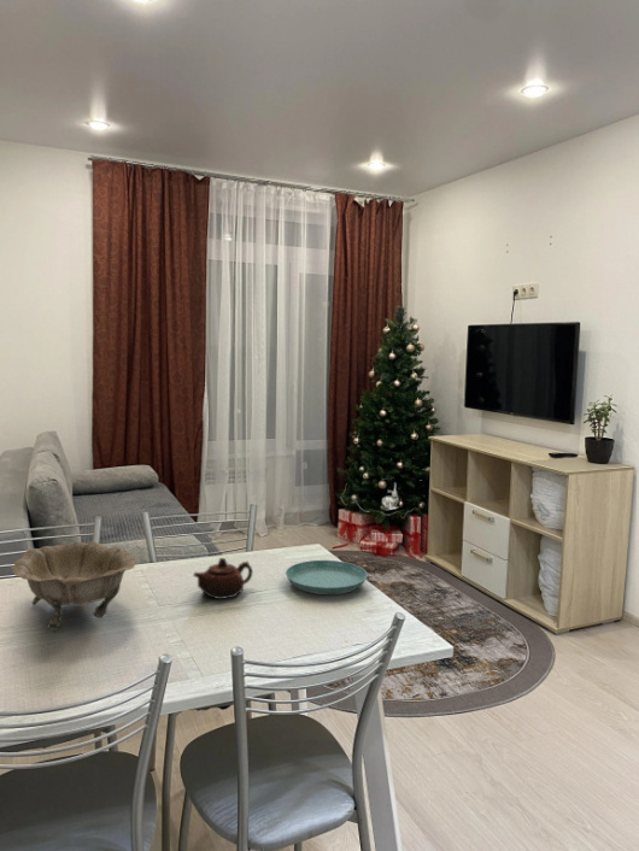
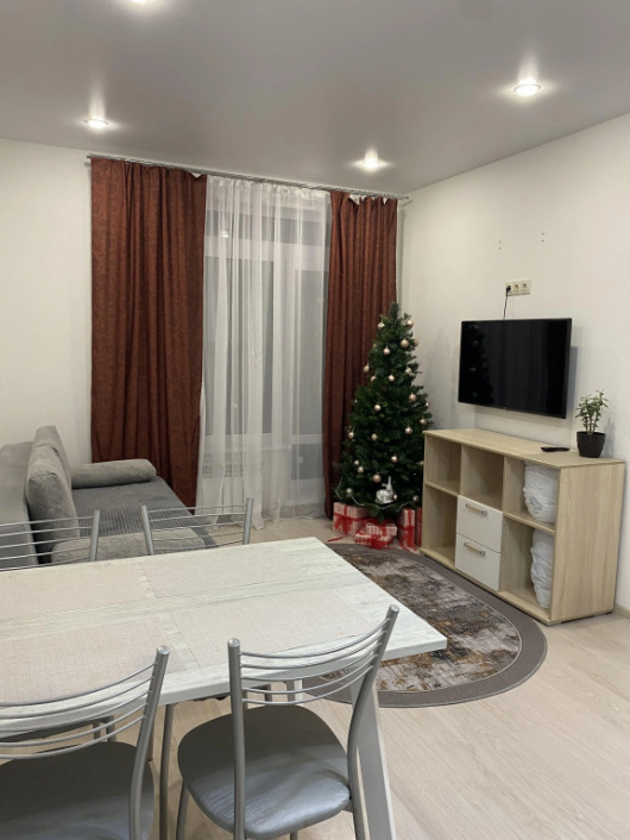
- saucer (326, 577)
- teapot (223, 575)
- decorative bowl (75, 582)
